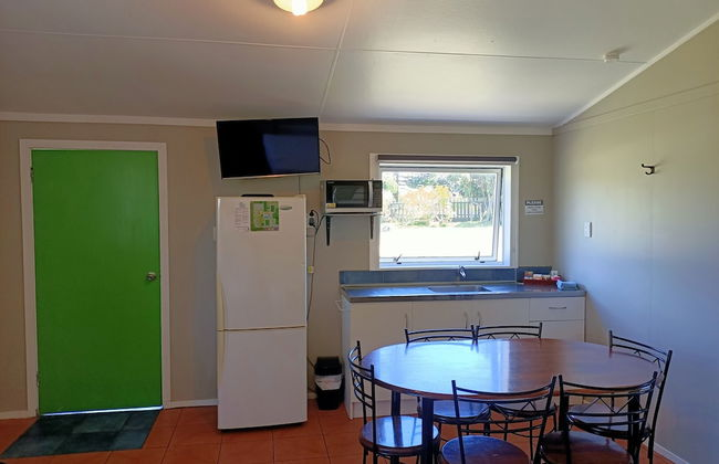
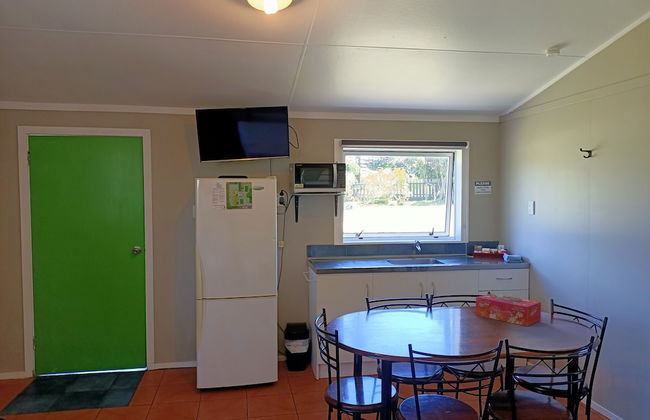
+ tissue box (507, 308)
